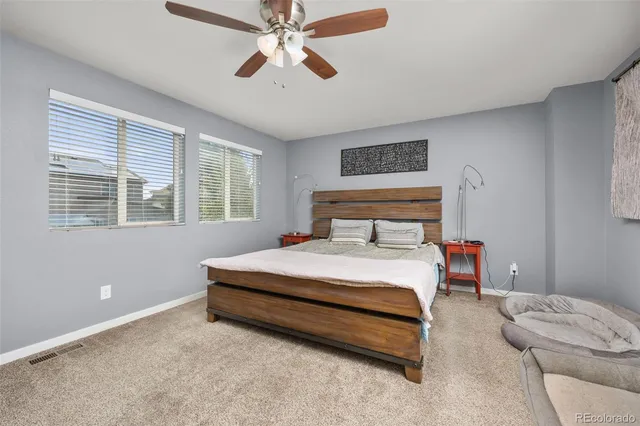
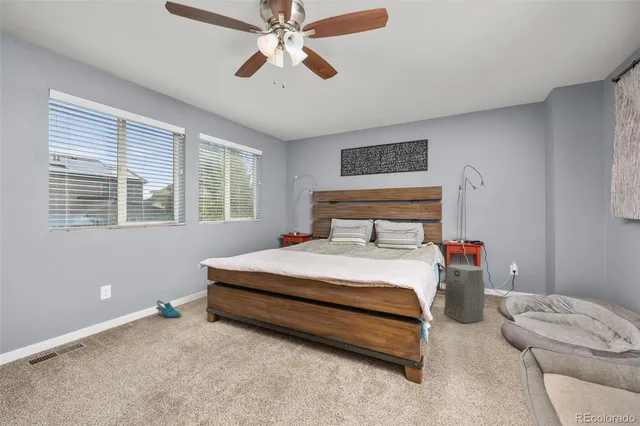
+ fan (466, 291)
+ shoe (168, 308)
